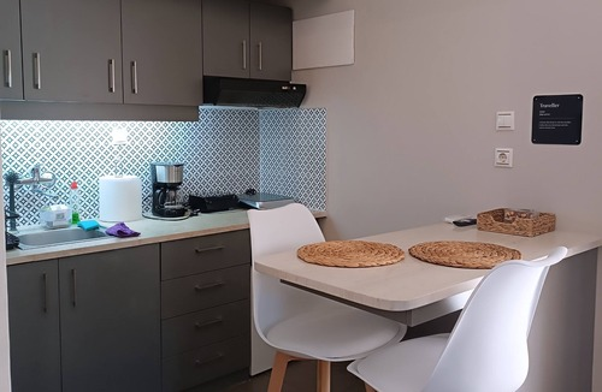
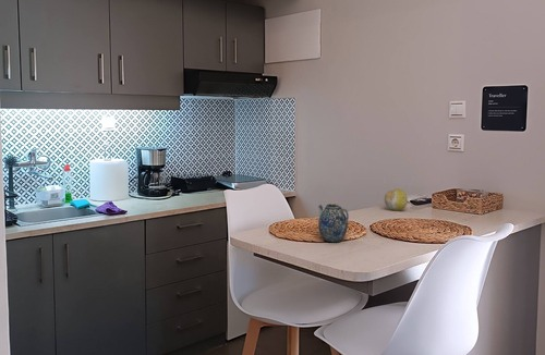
+ teapot (331, 221)
+ fruit (395, 199)
